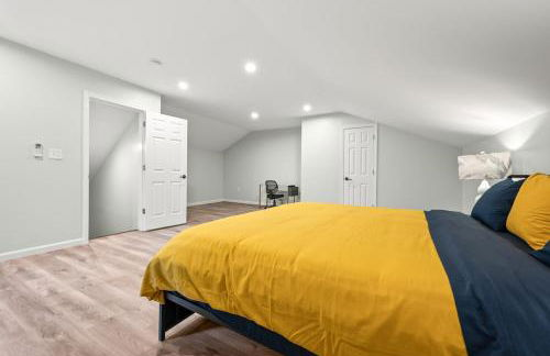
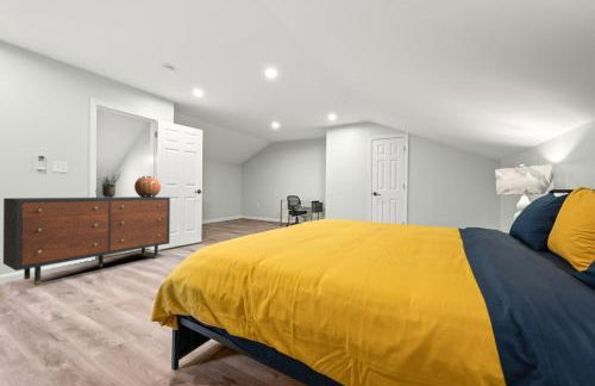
+ decorative sphere (148, 186)
+ potted plant (109, 183)
+ dresser (101, 232)
